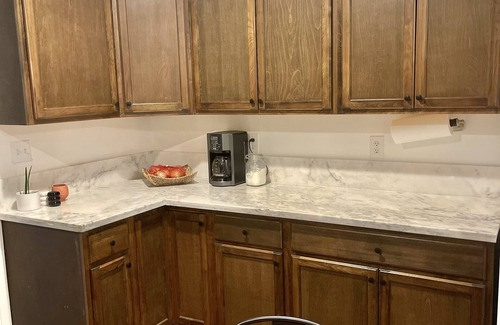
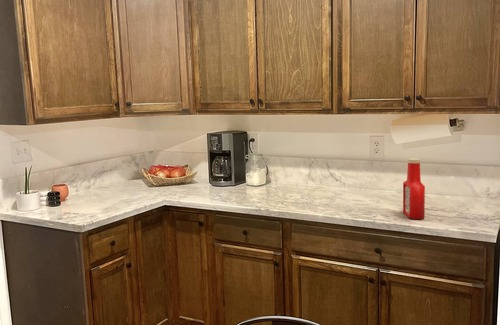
+ soap bottle (413, 187)
